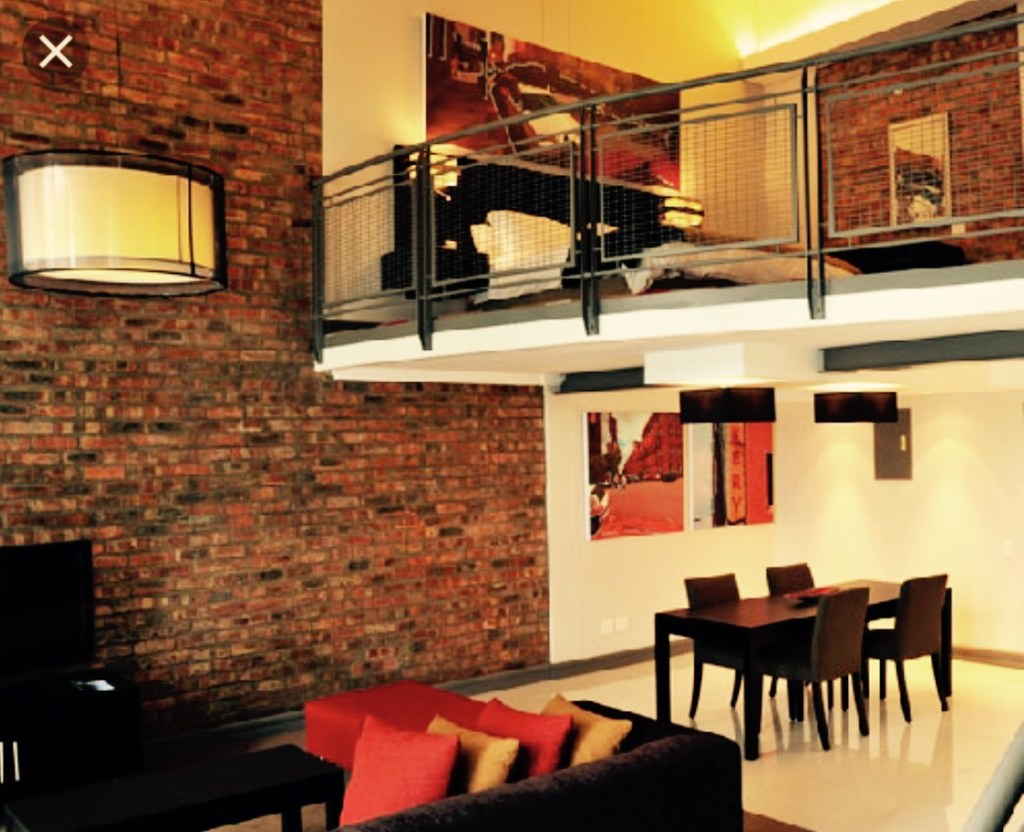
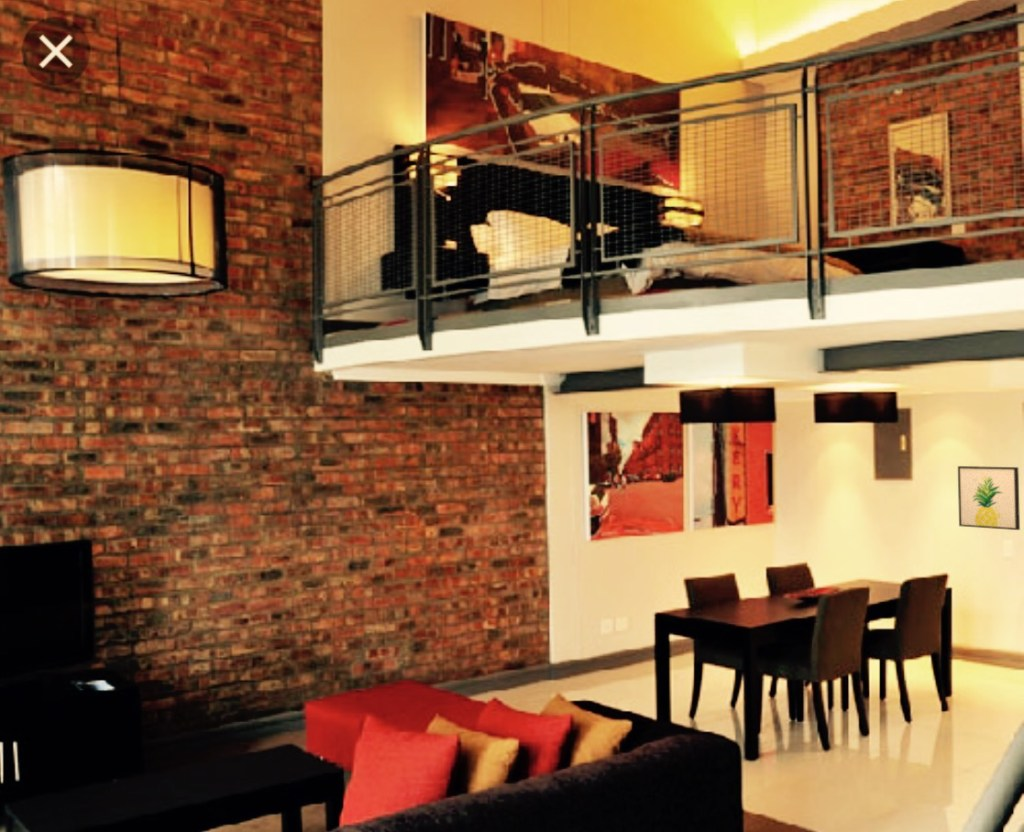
+ wall art (988, 497)
